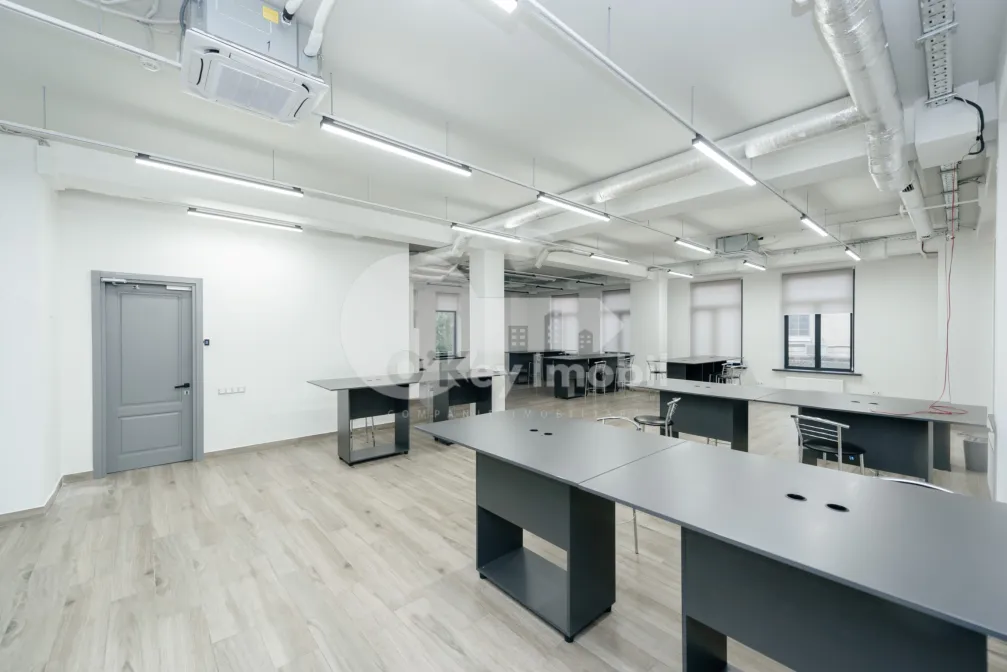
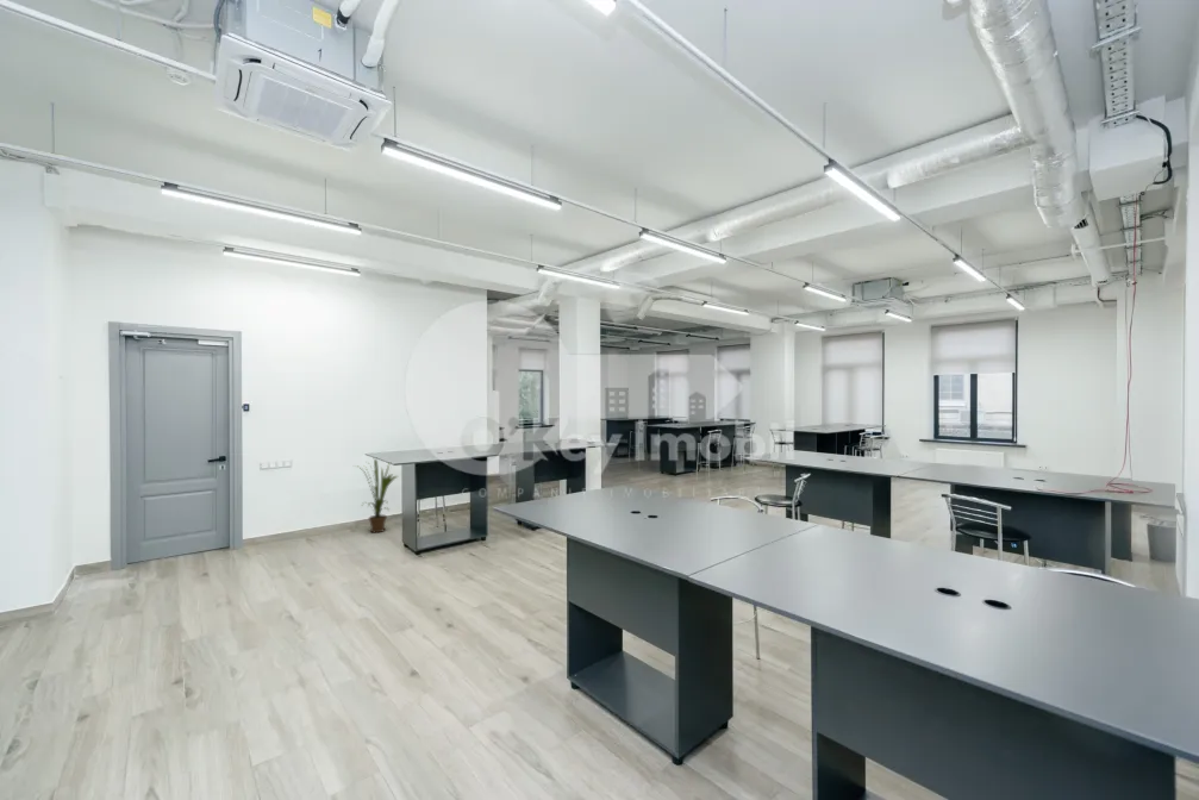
+ house plant (375, 492)
